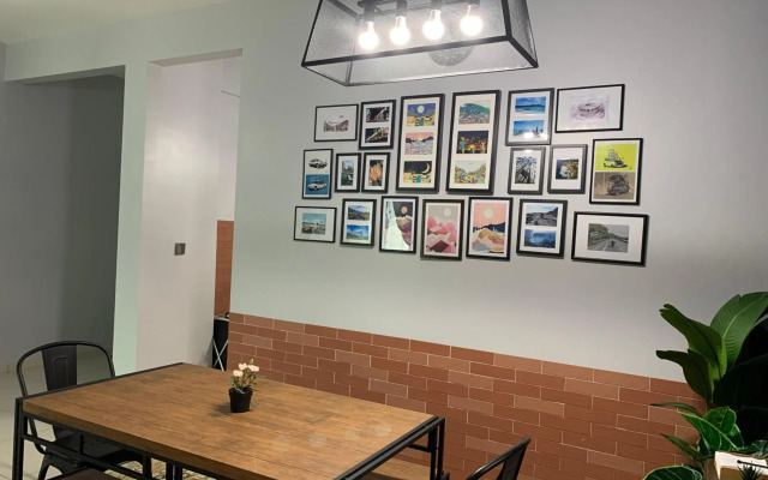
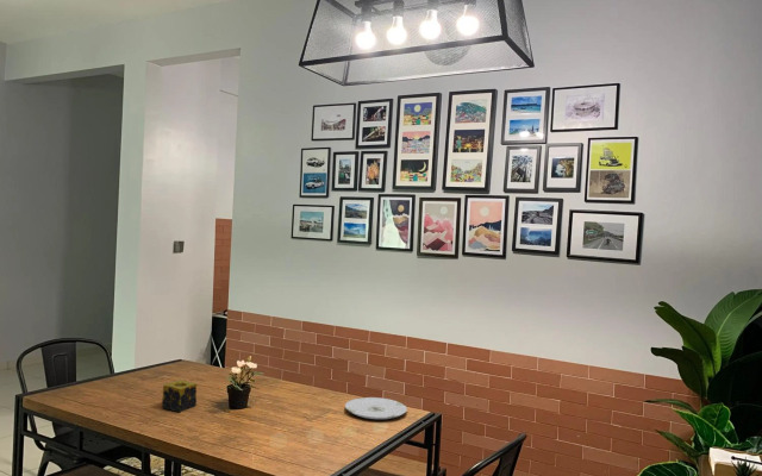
+ plate (375, 408)
+ candle (180, 395)
